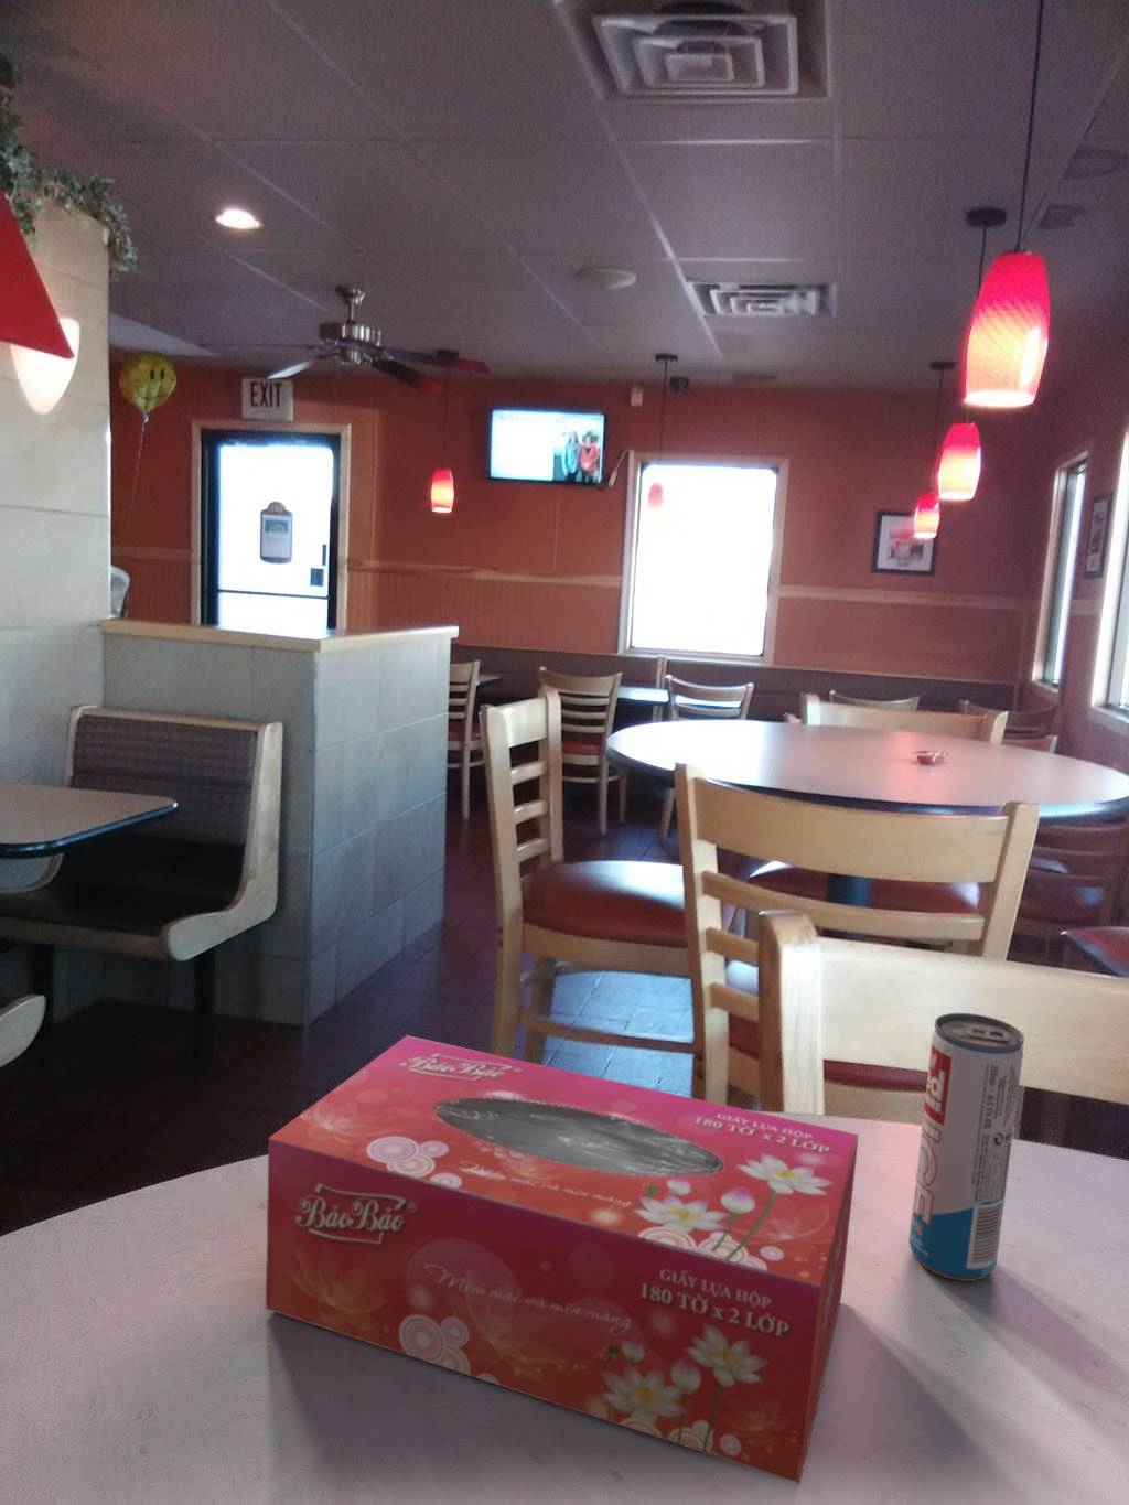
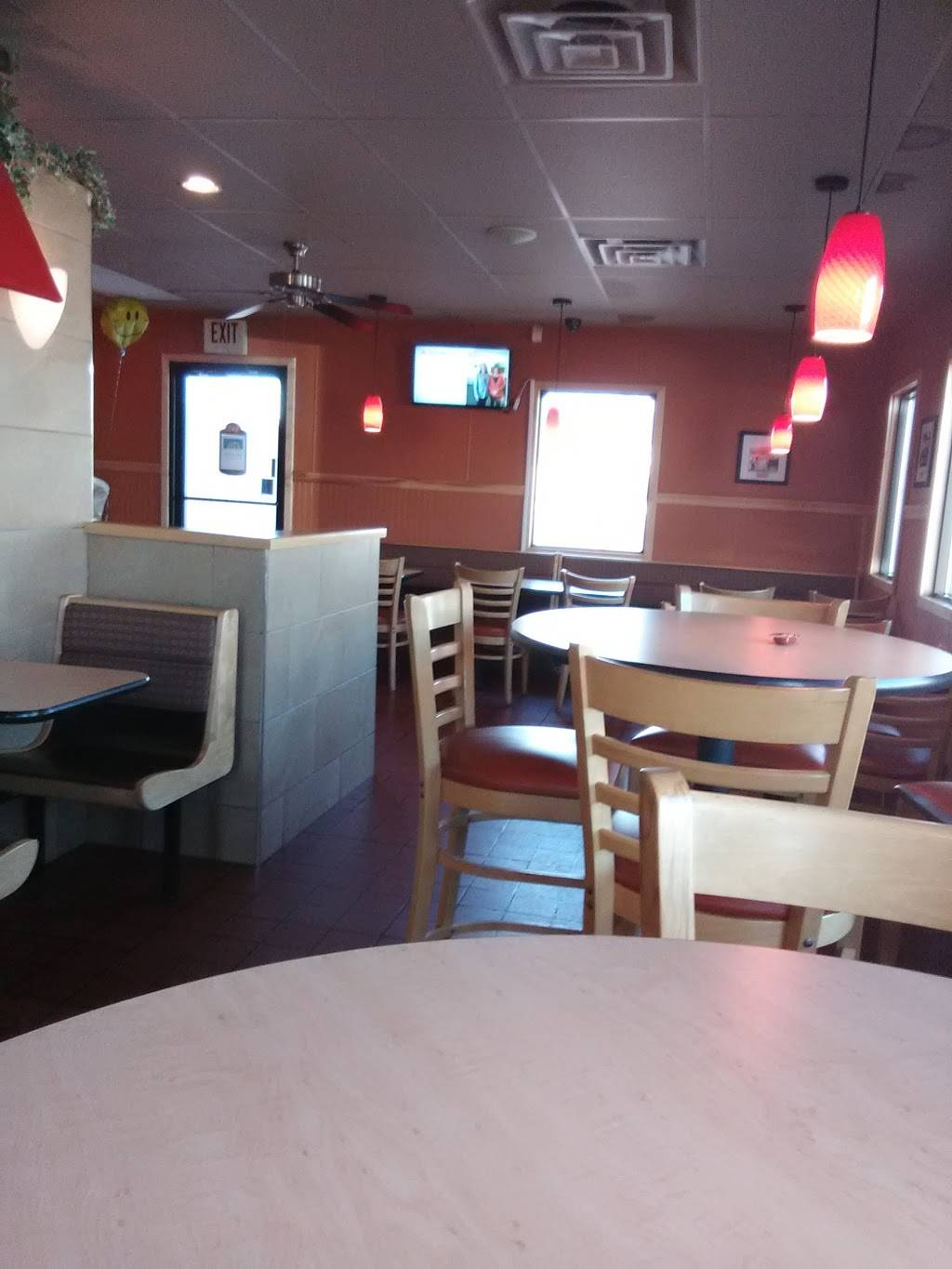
- beverage can (964, 1144)
- tissue box (568, 1219)
